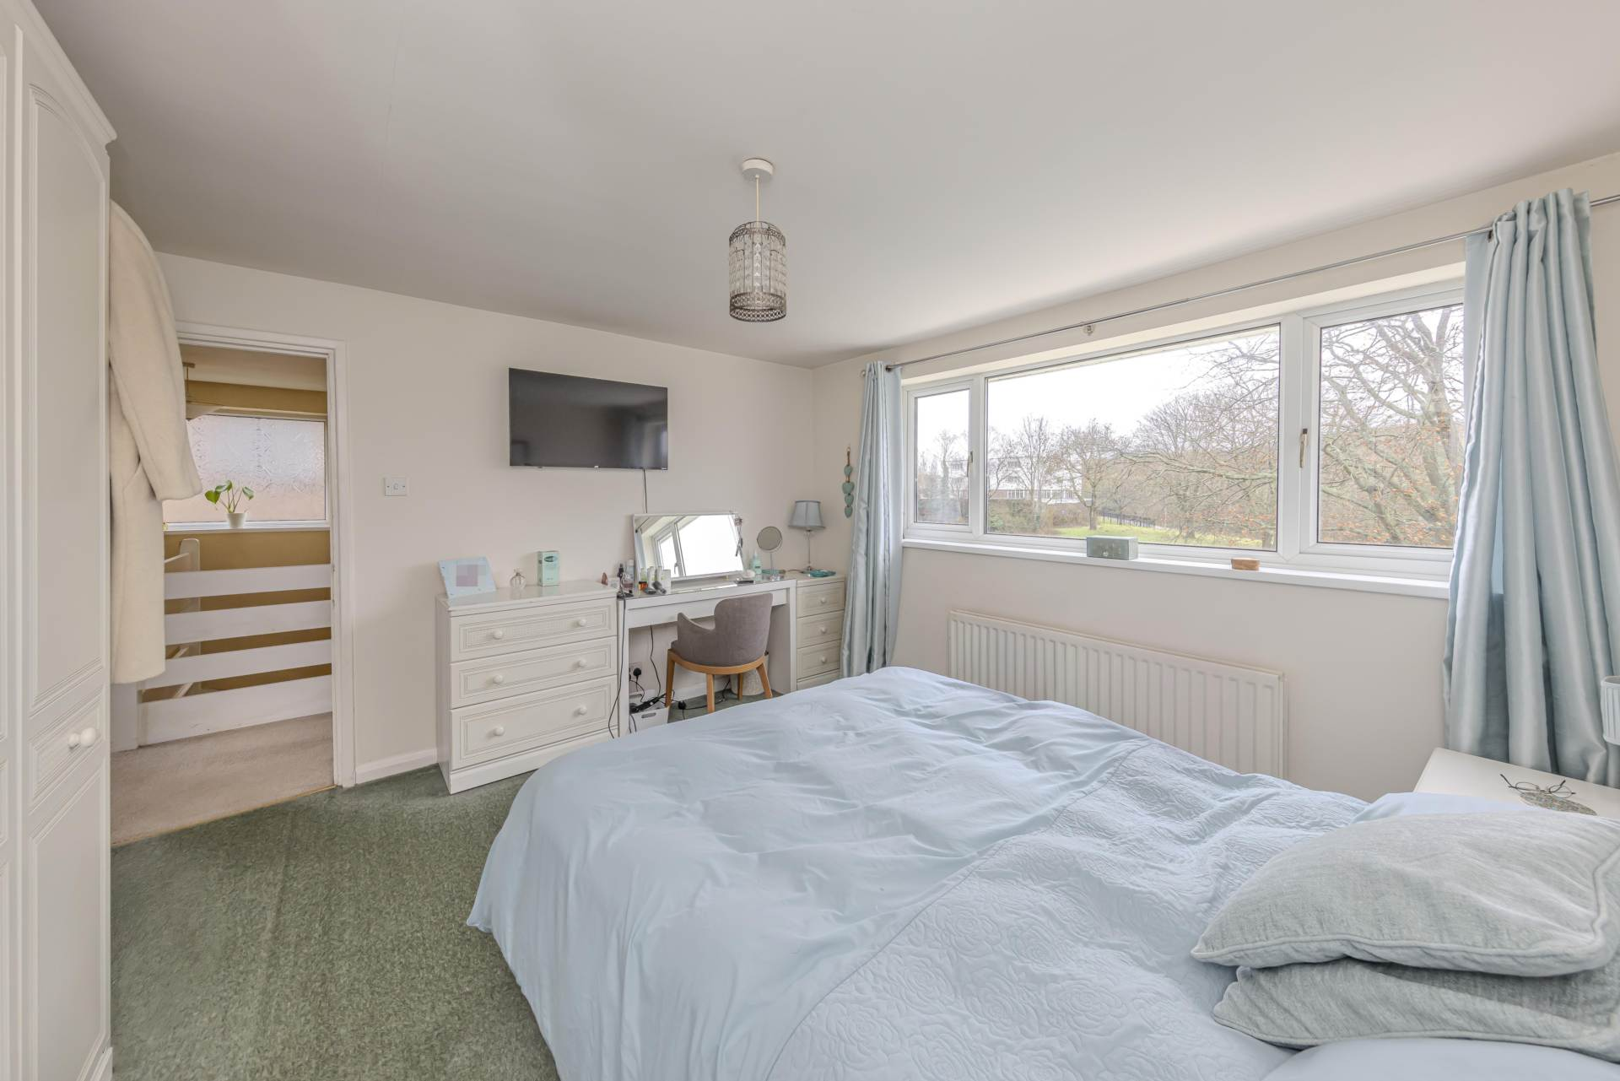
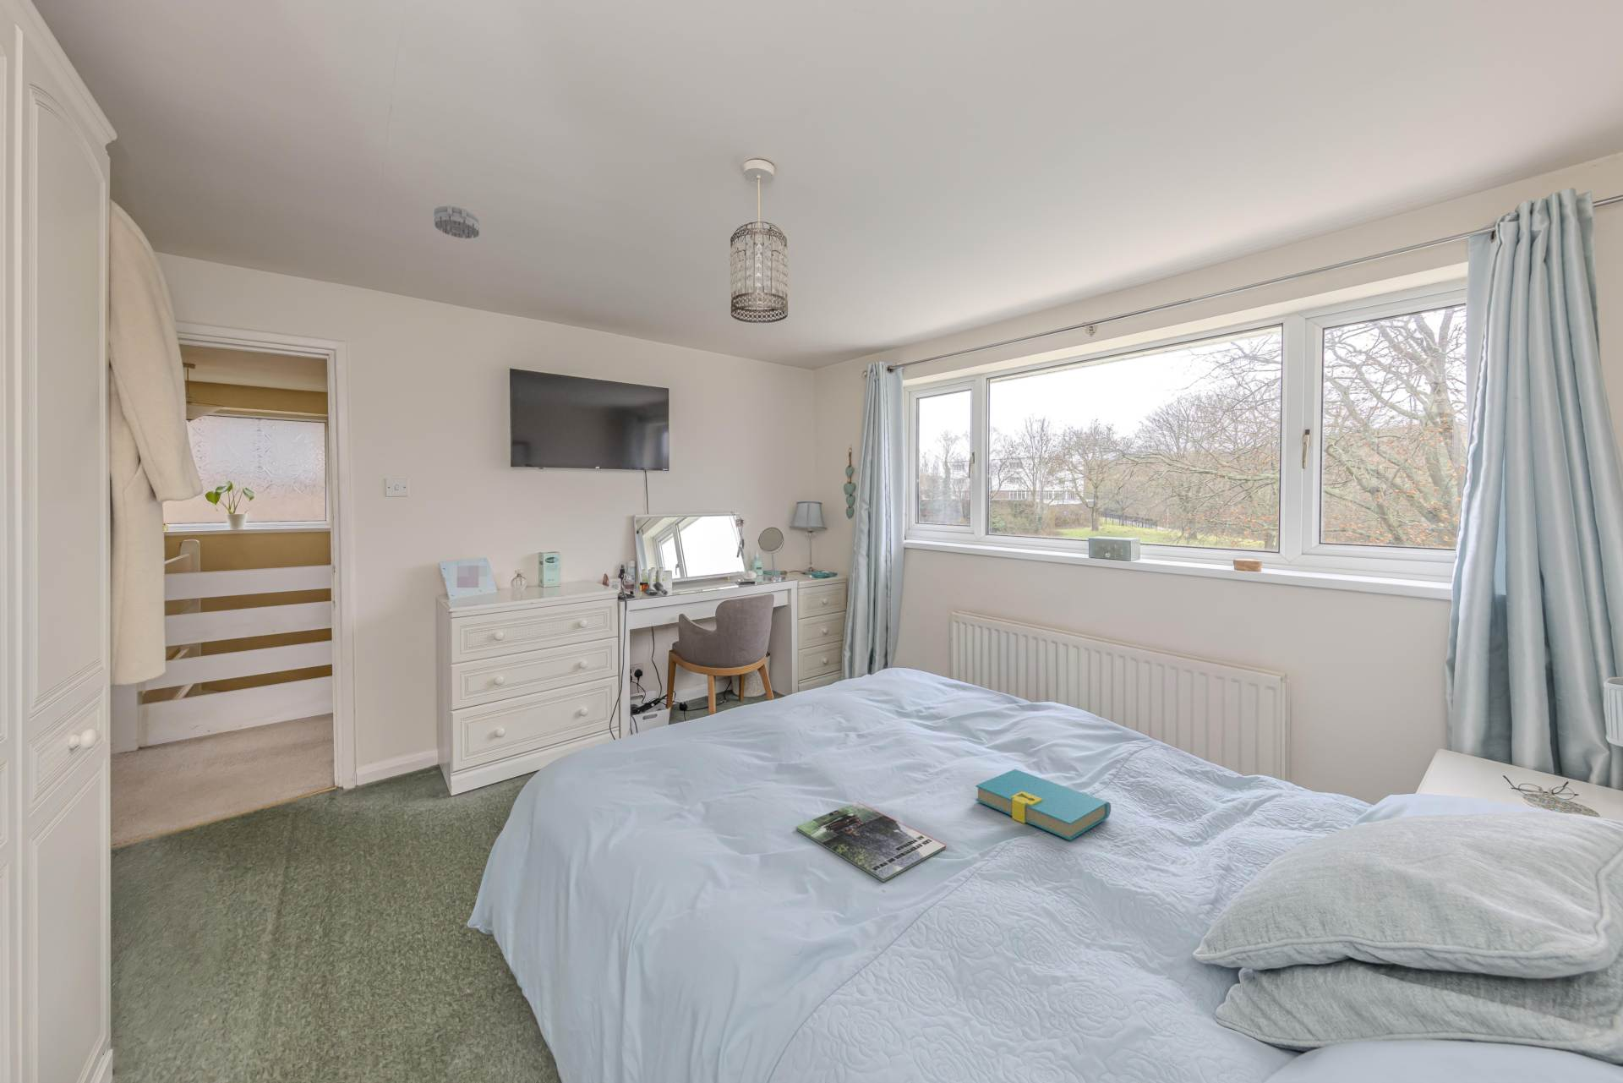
+ smoke detector (457, 221)
+ magazine (868, 836)
+ book (1041, 800)
